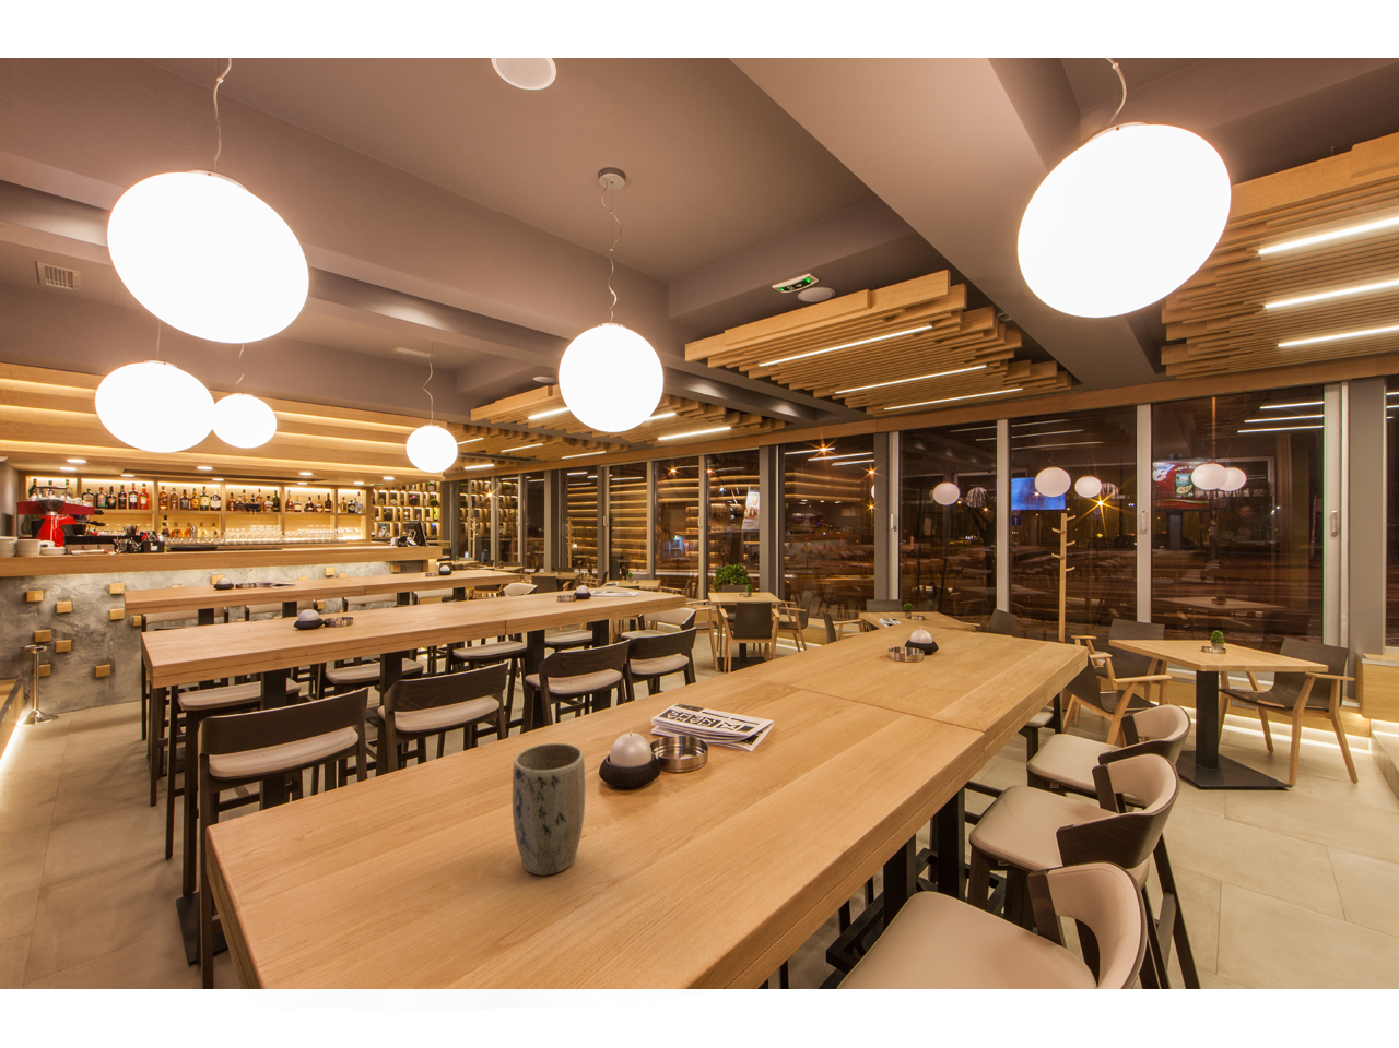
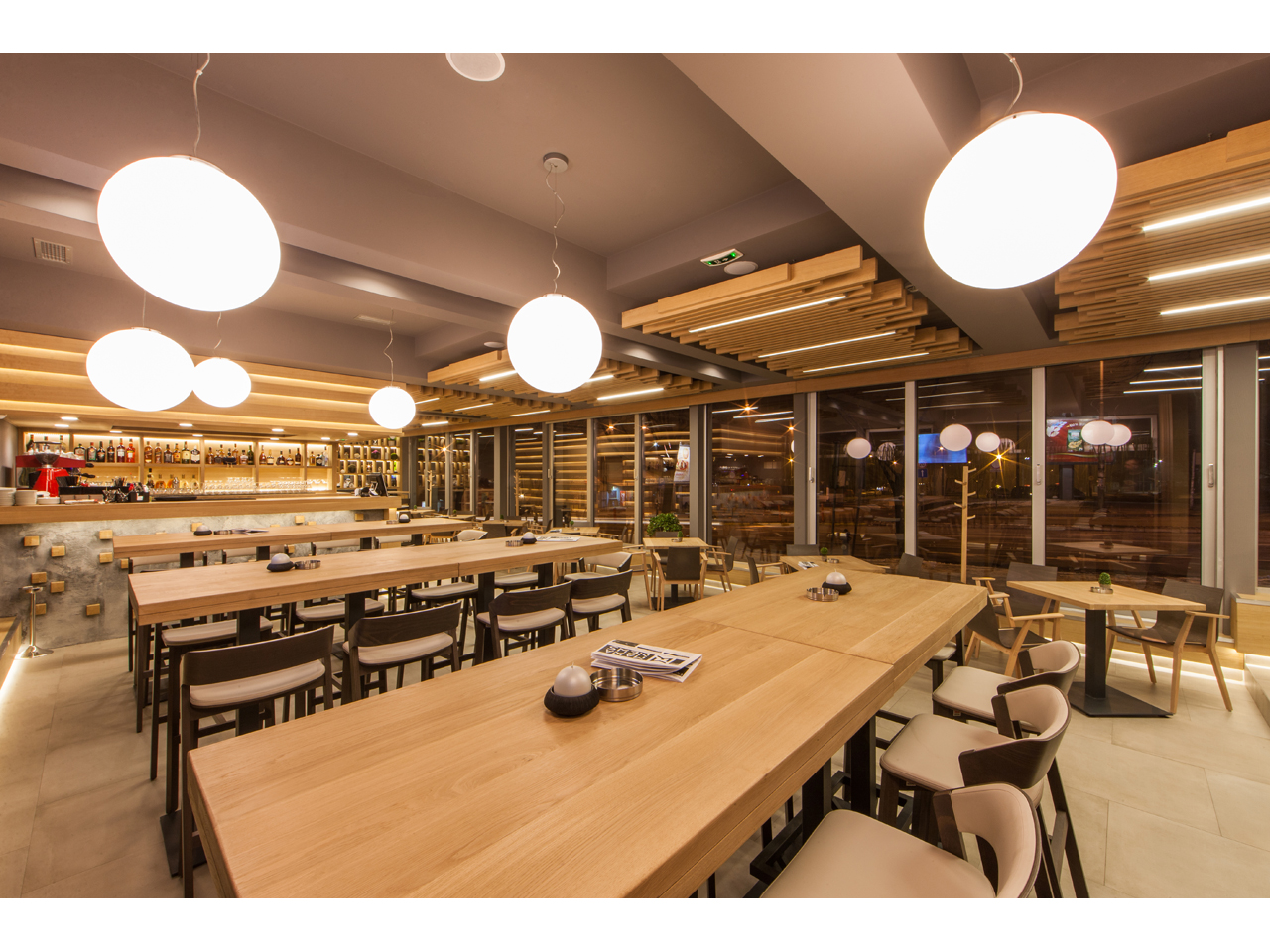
- plant pot (549, 808)
